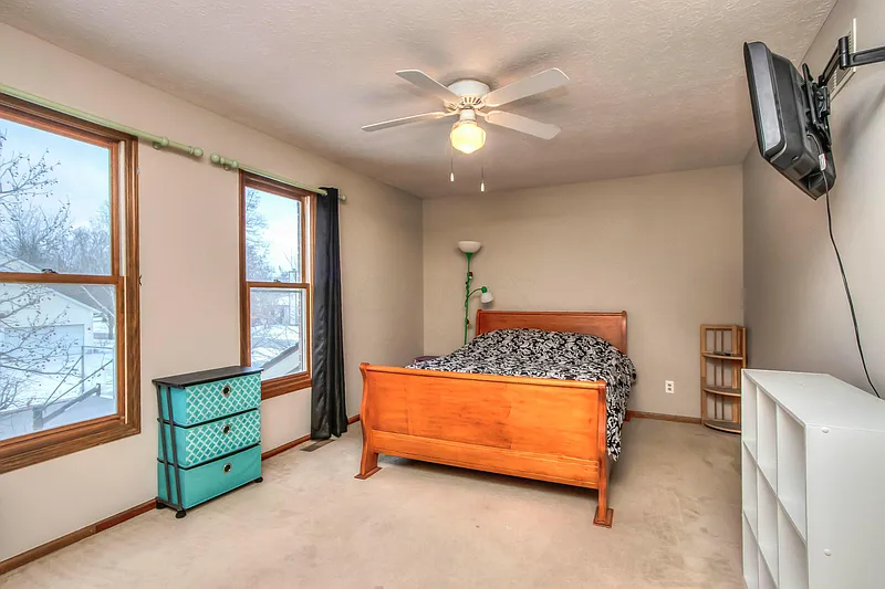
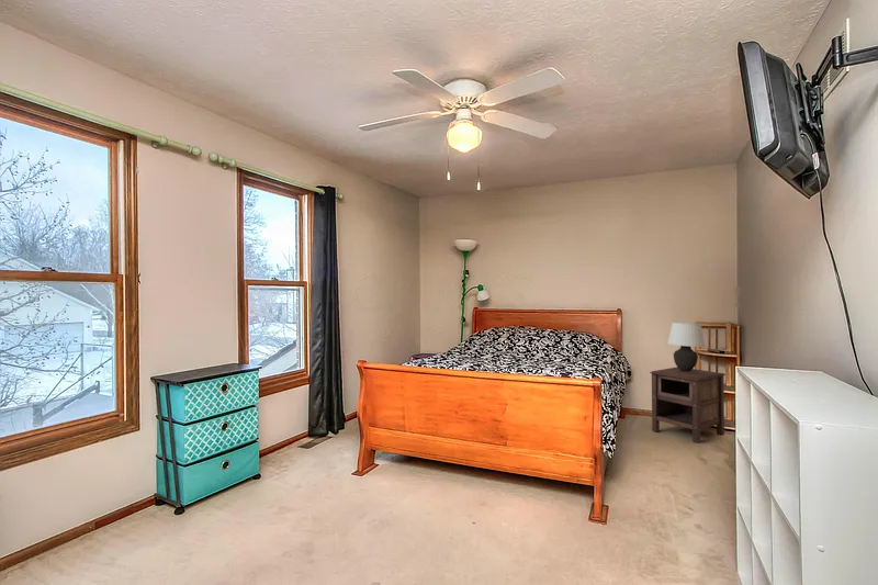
+ table lamp (685, 346)
+ nightstand (687, 402)
